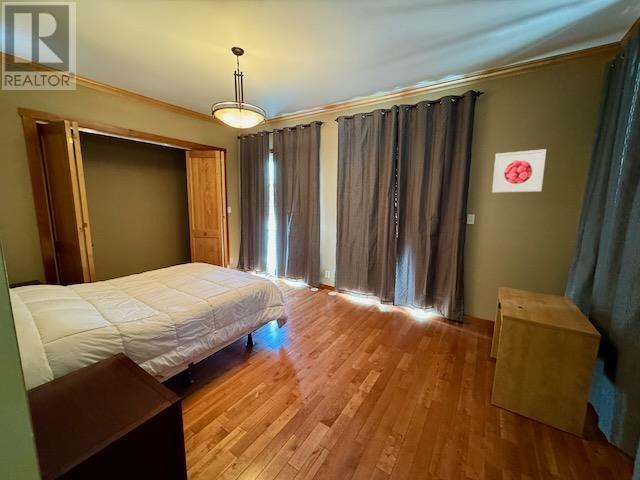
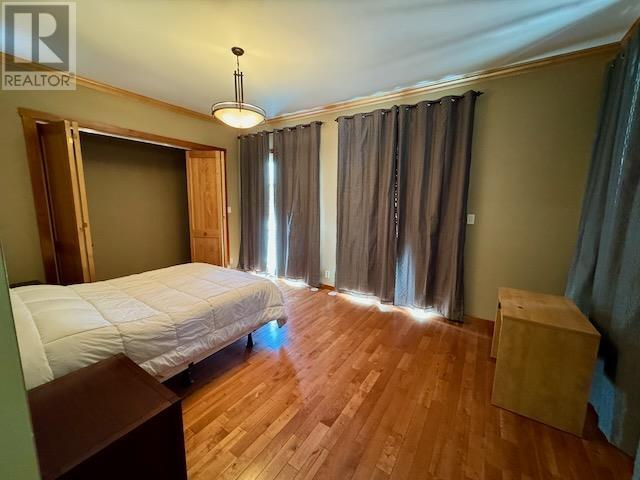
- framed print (517, 172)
